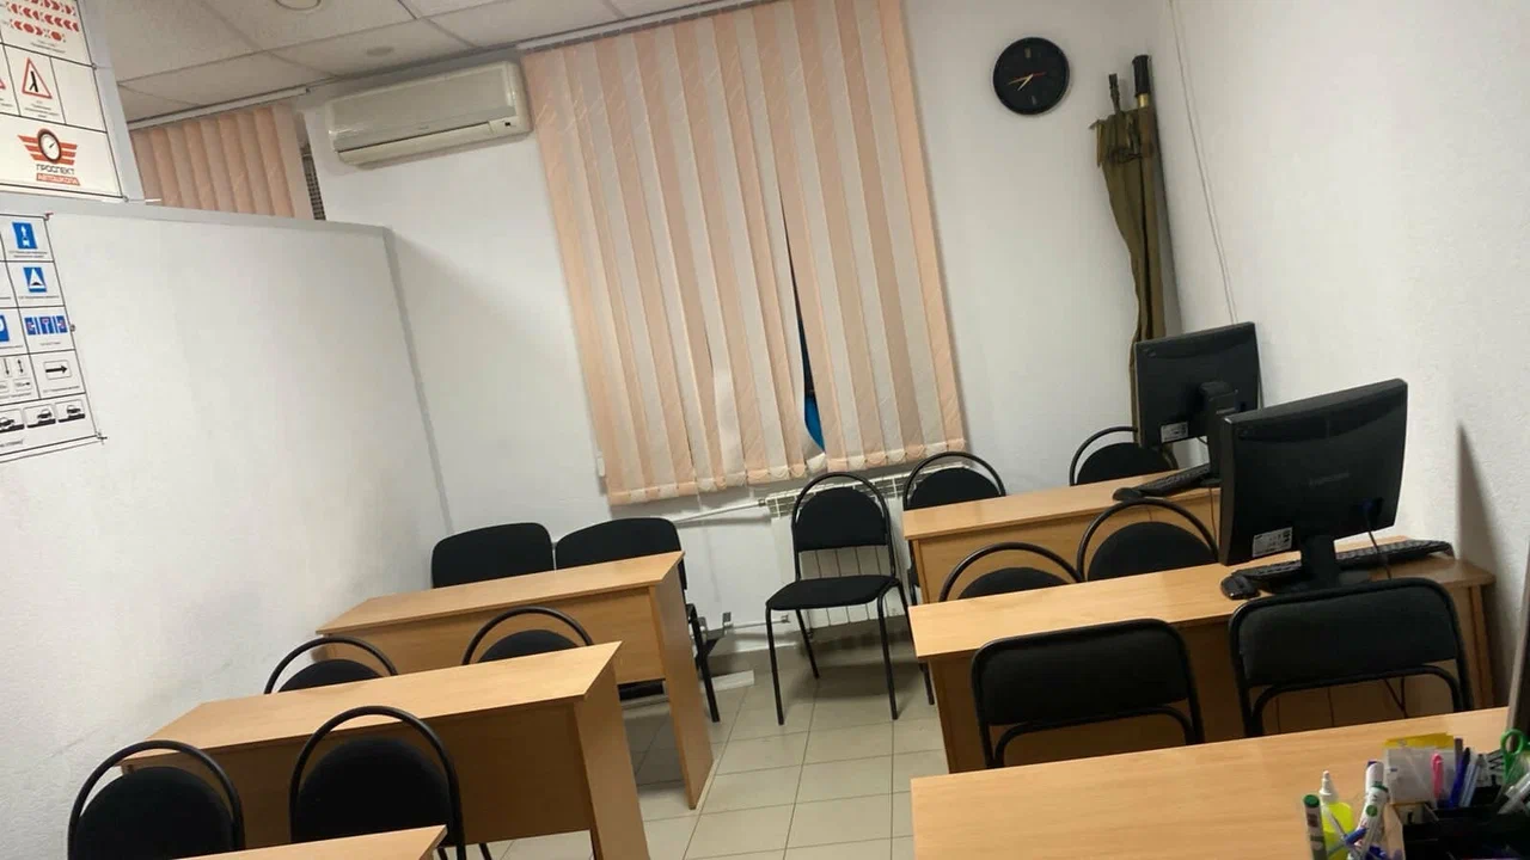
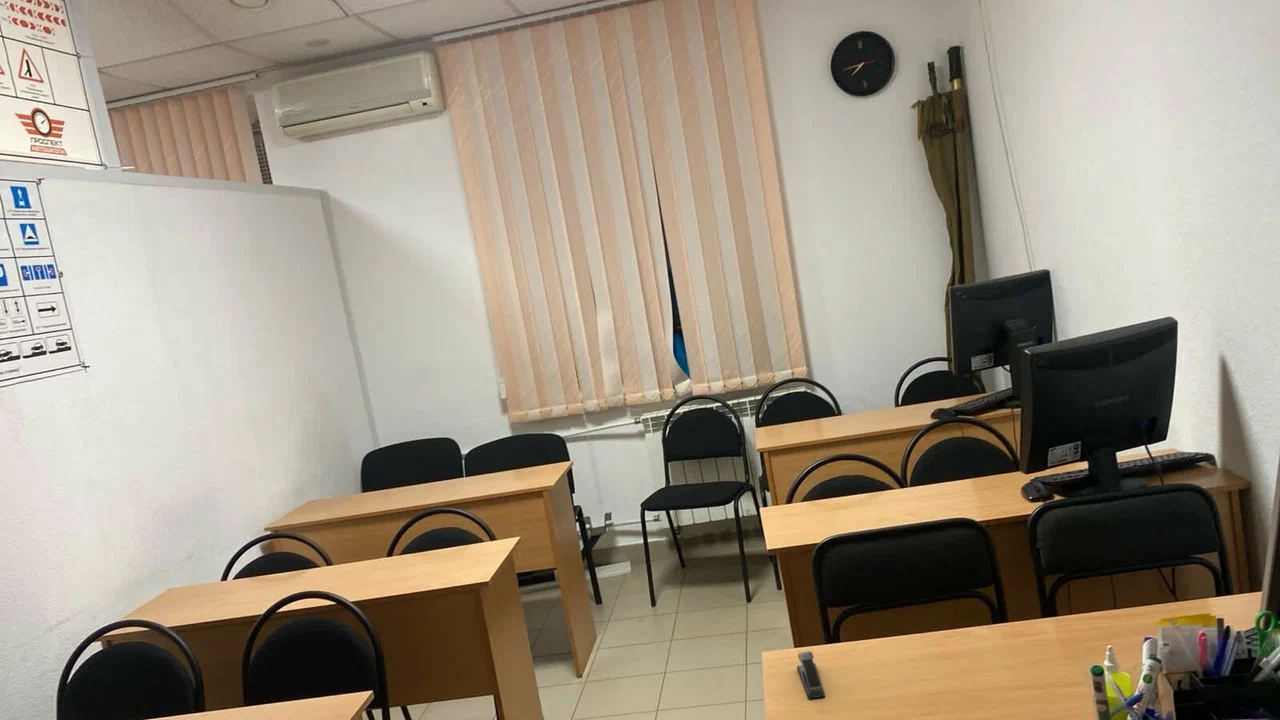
+ stapler (809, 671)
